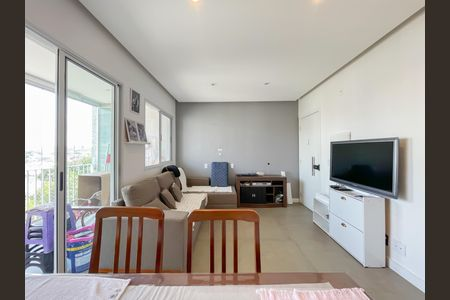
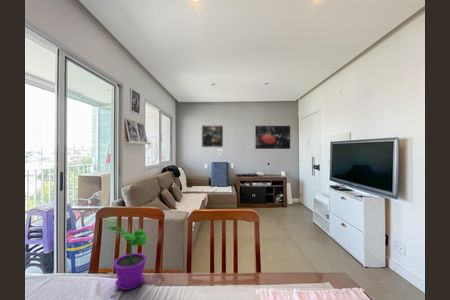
+ flower pot (129, 249)
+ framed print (212, 136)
+ wall art (272, 137)
